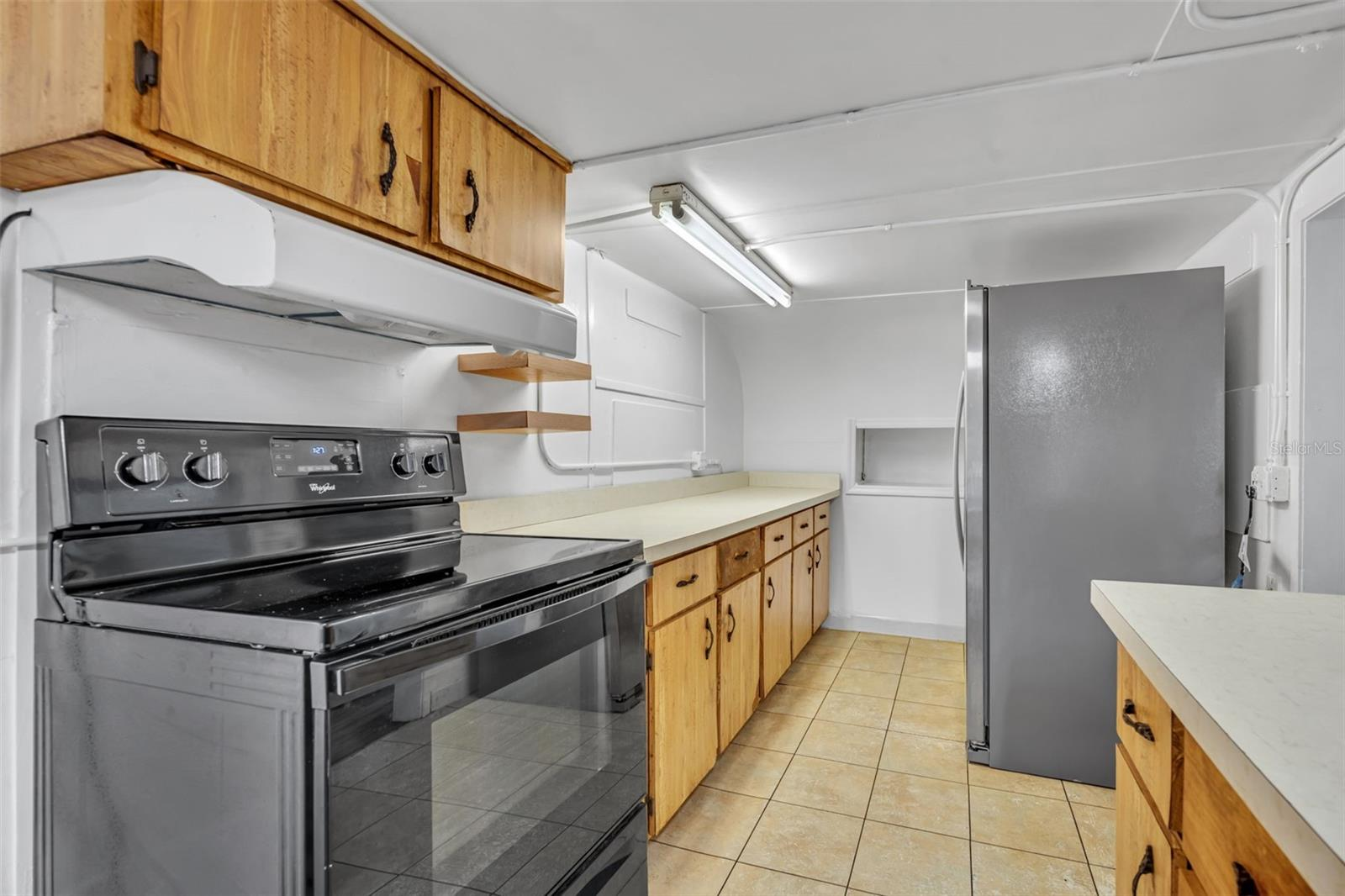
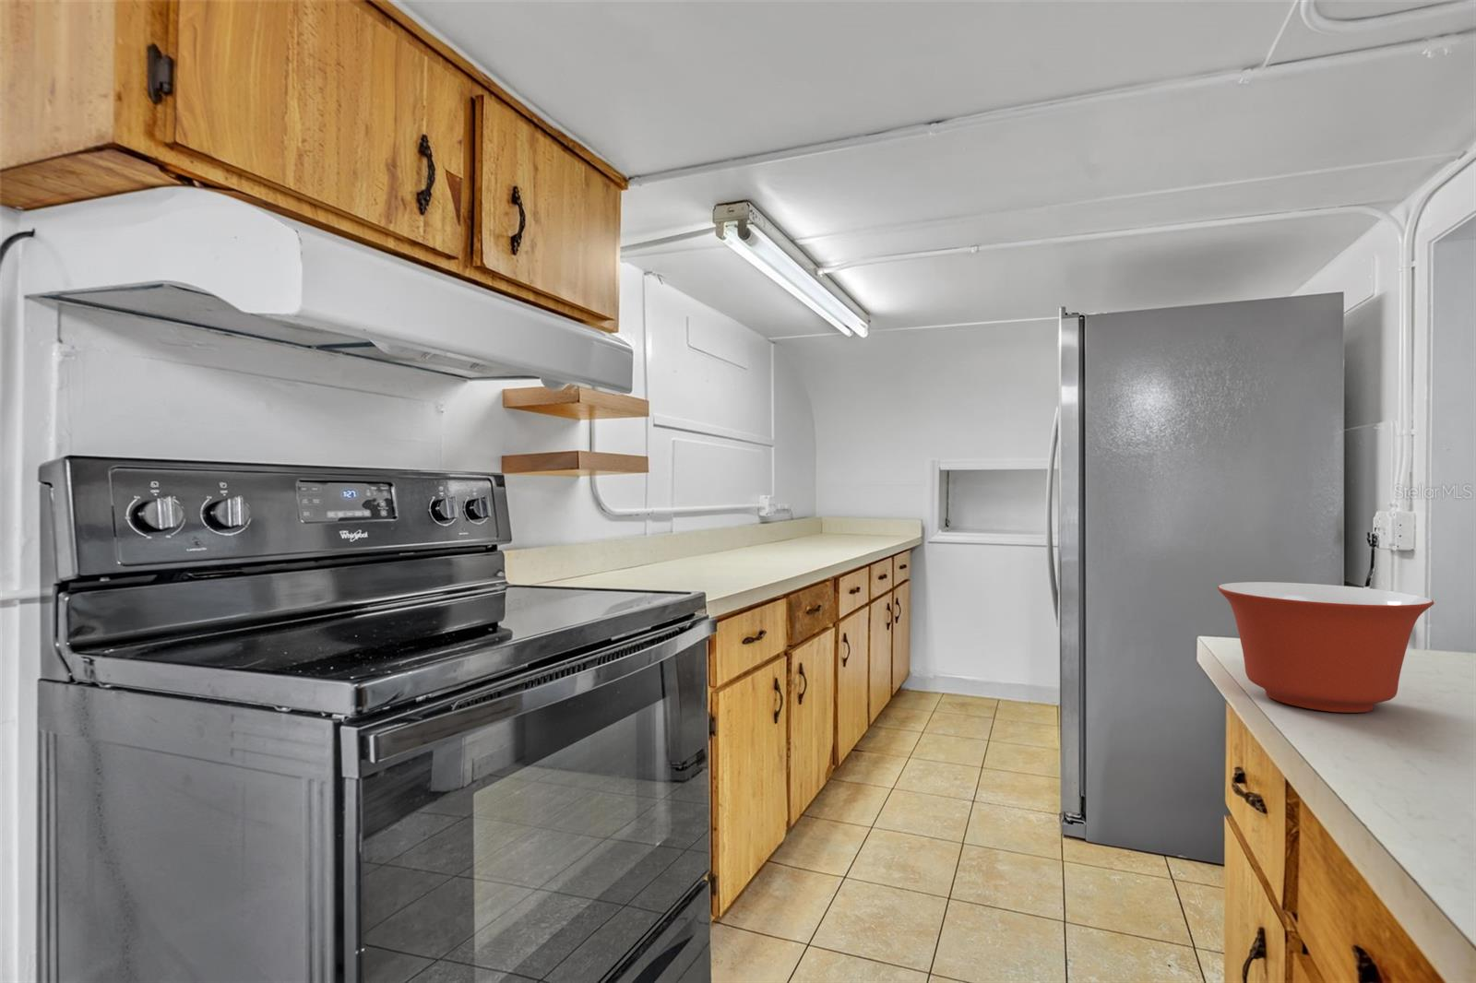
+ mixing bowl (1317, 645)
